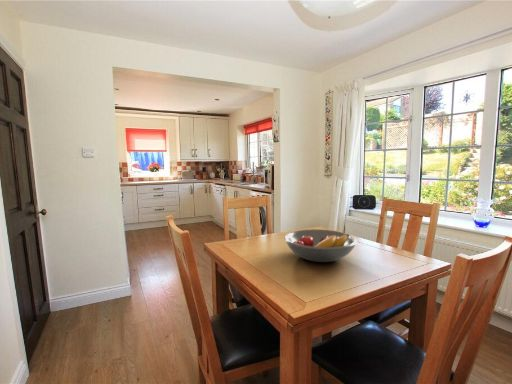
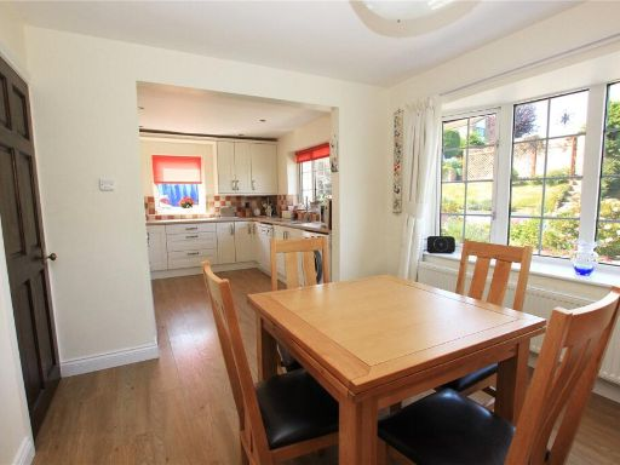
- fruit bowl (319, 244)
